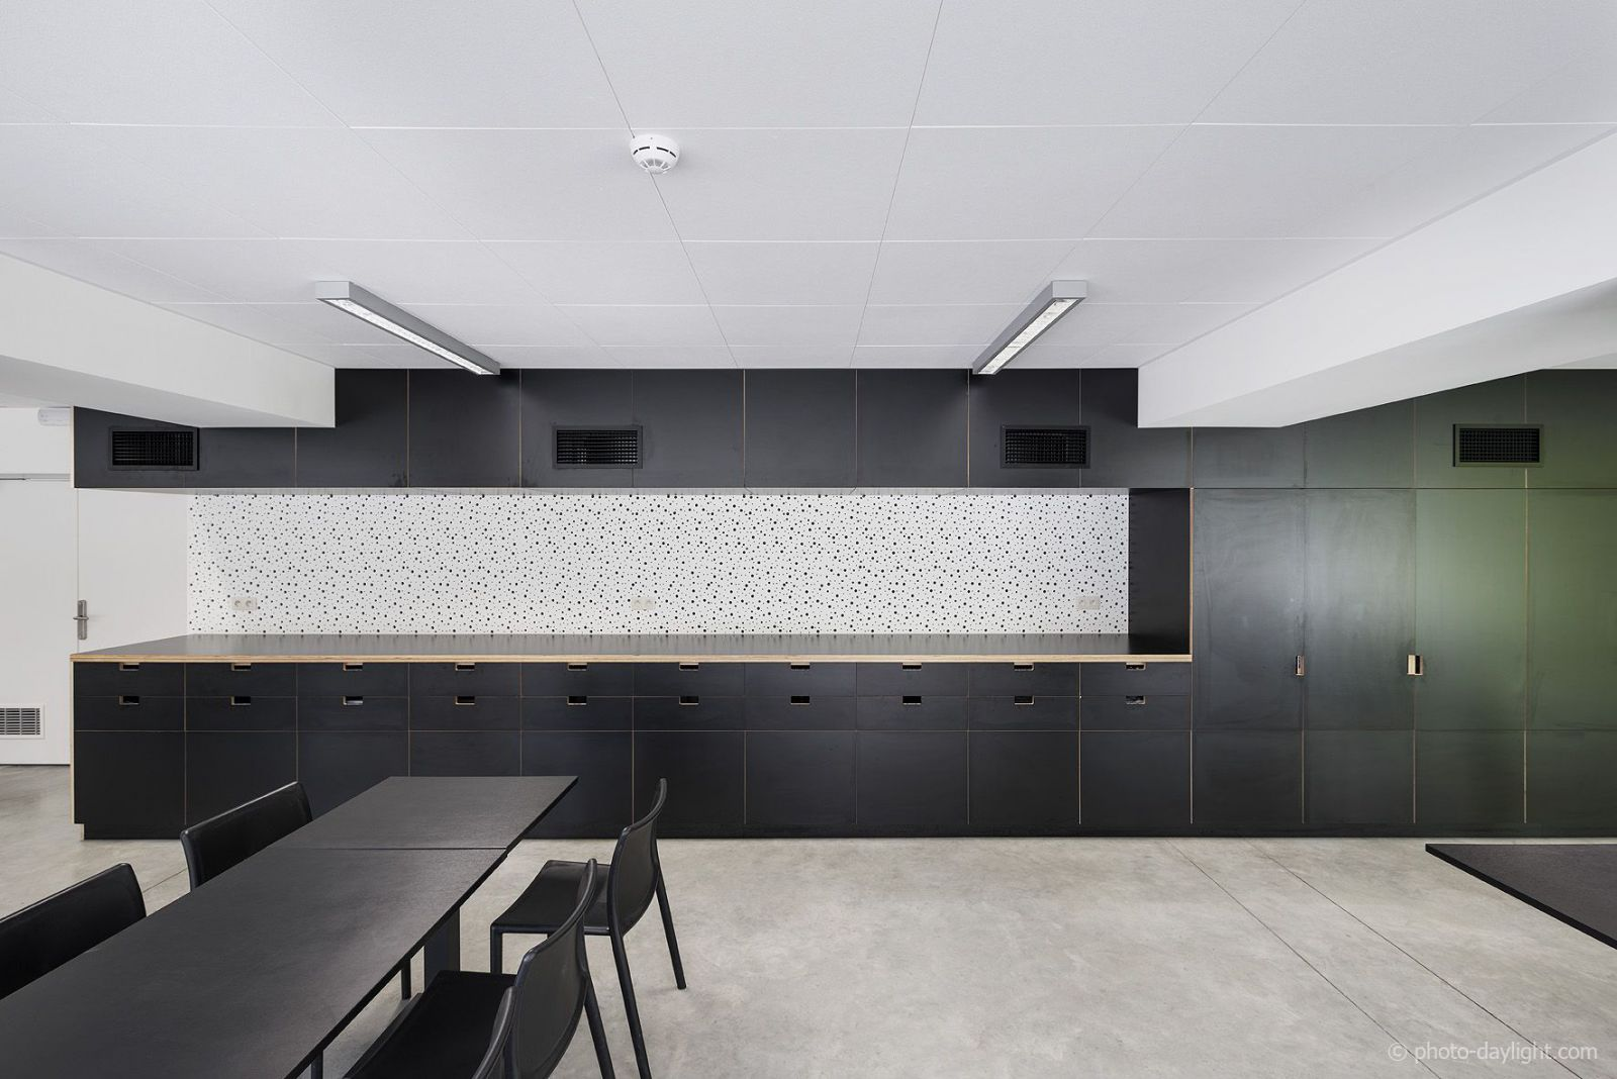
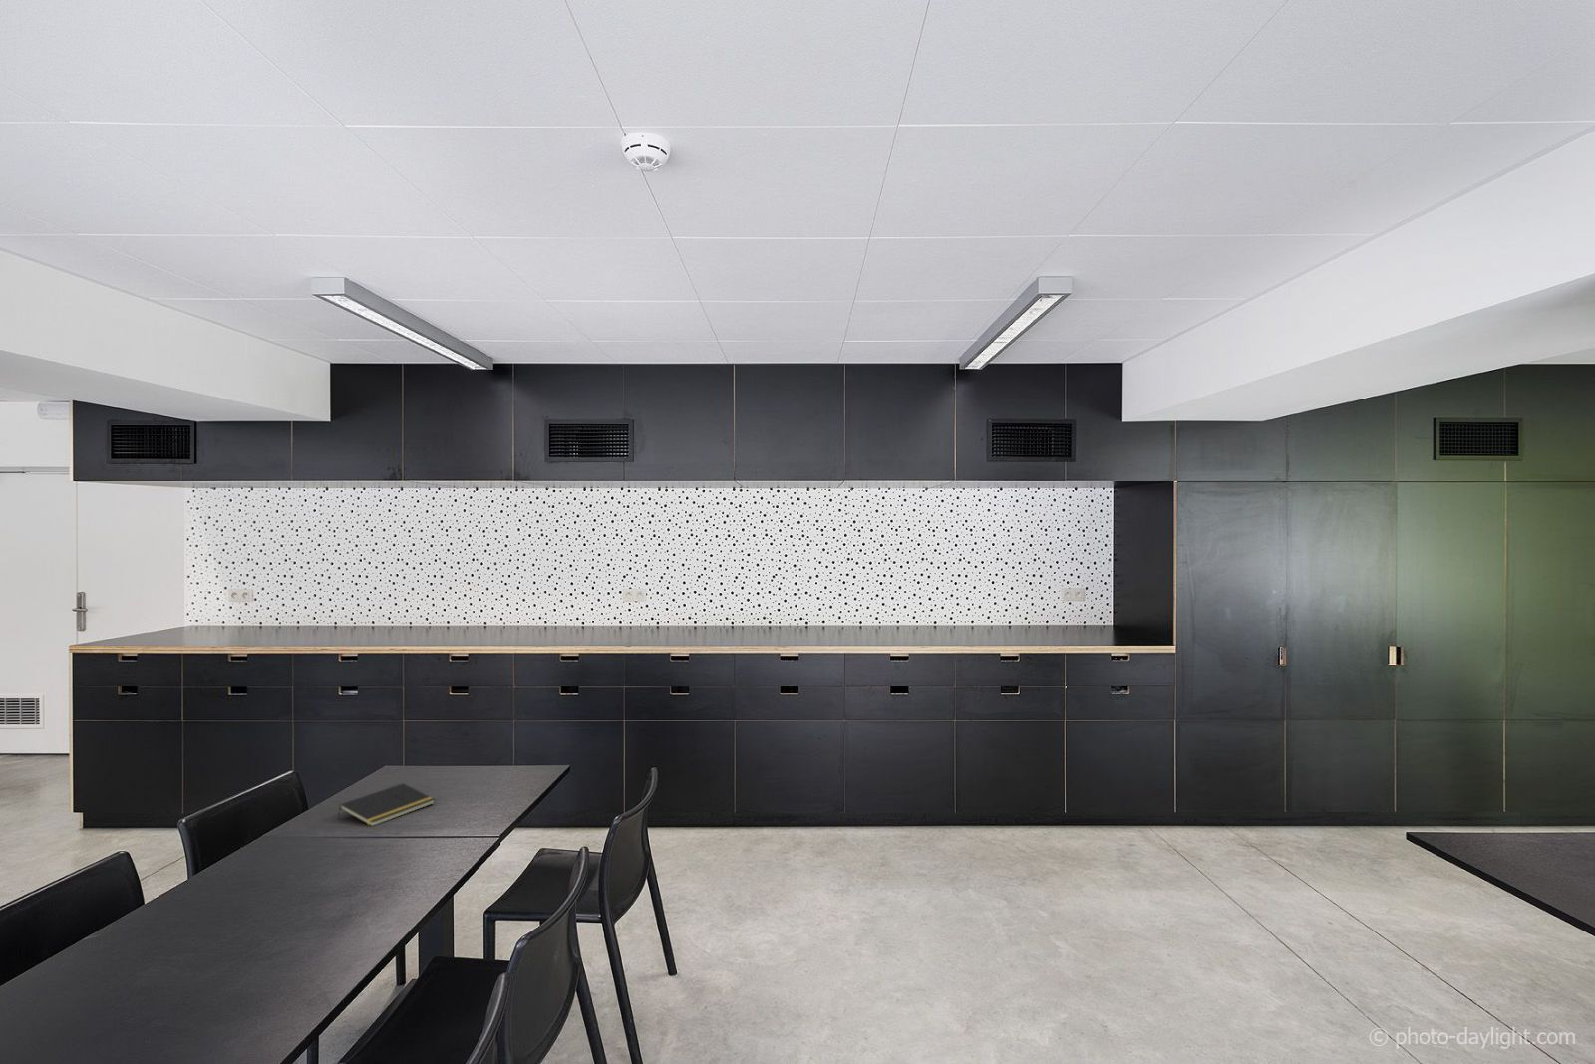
+ notepad (388, 803)
